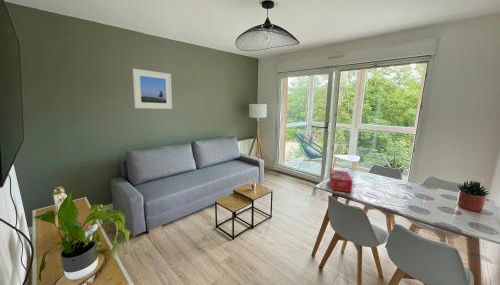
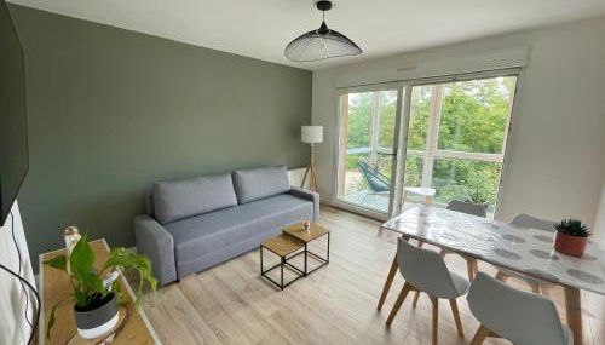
- tissue box (340, 180)
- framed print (153, 90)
